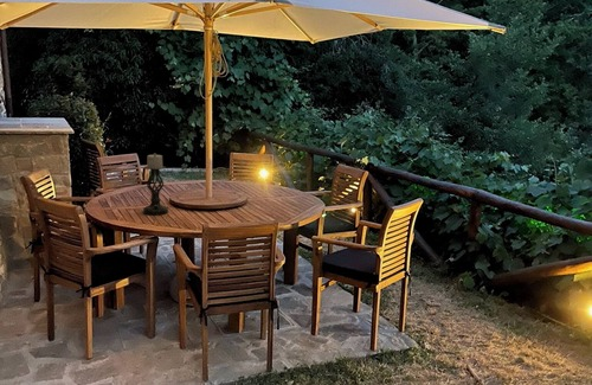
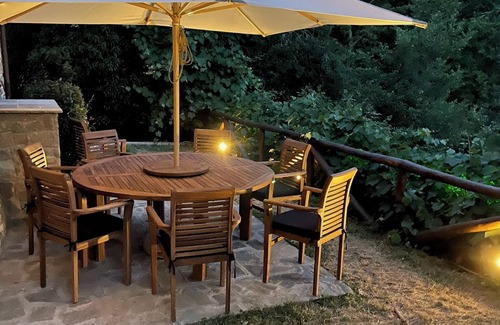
- candle holder (155, 182)
